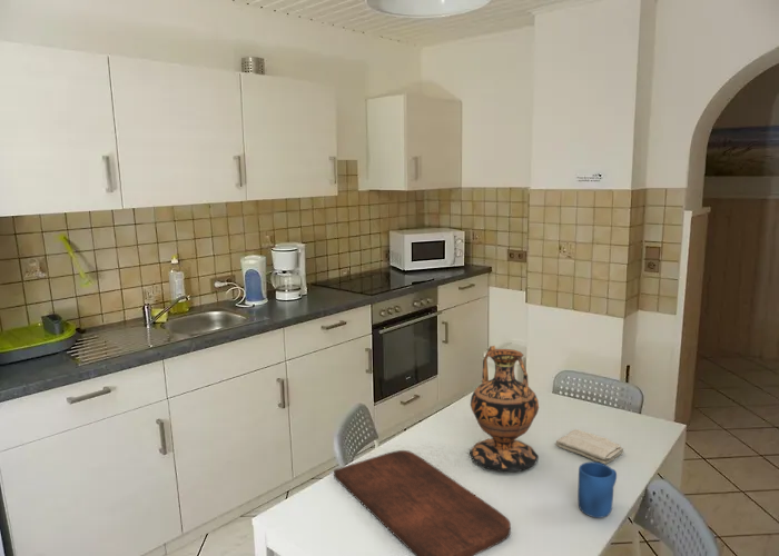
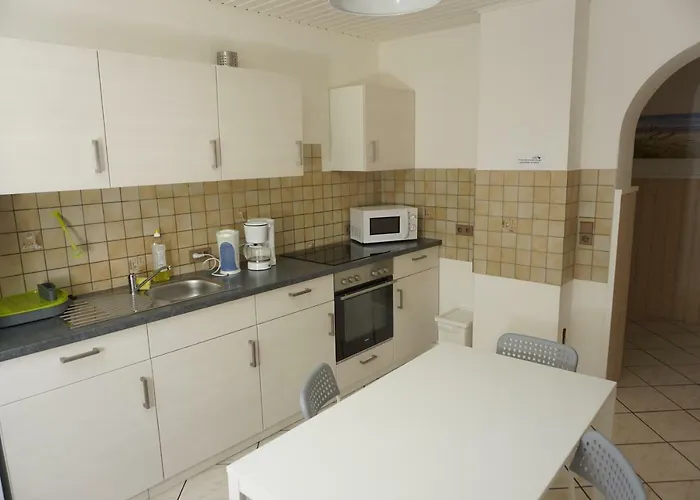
- cutting board (417, 498)
- washcloth (589, 445)
- vase (504, 404)
- mug (600, 487)
